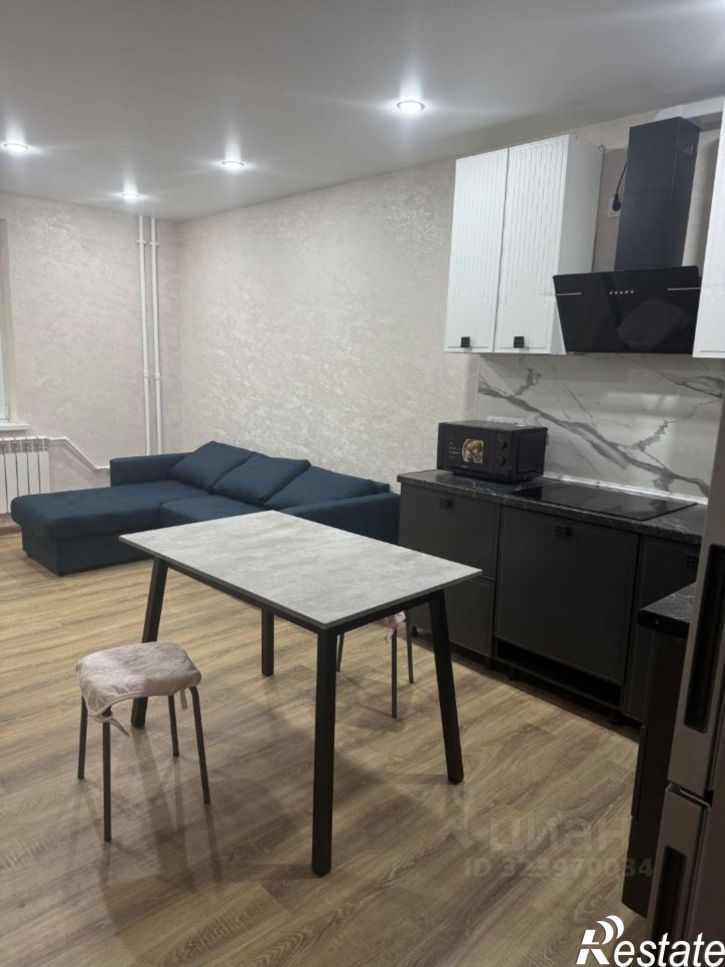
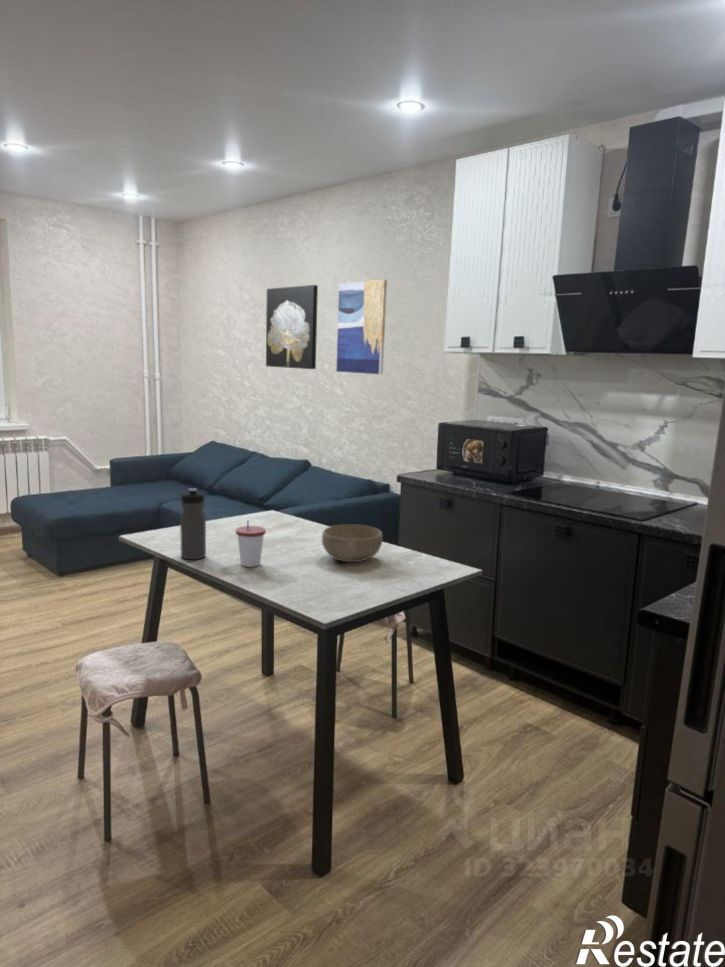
+ wall art (290, 327)
+ bowl (352, 545)
+ water bottle (193, 522)
+ cup (250, 542)
+ wall art (360, 327)
